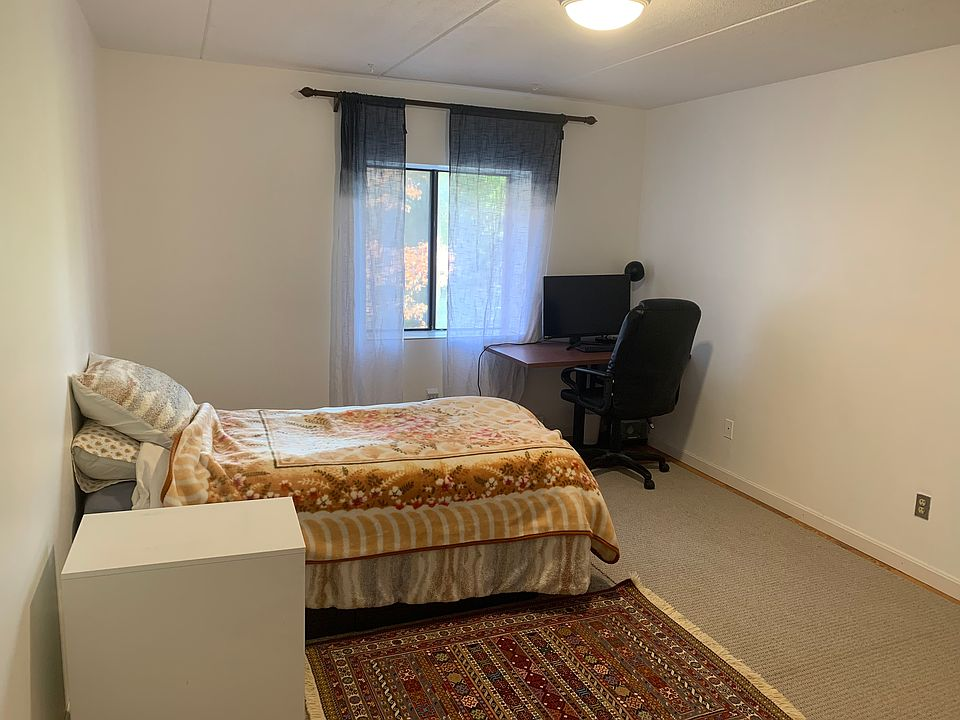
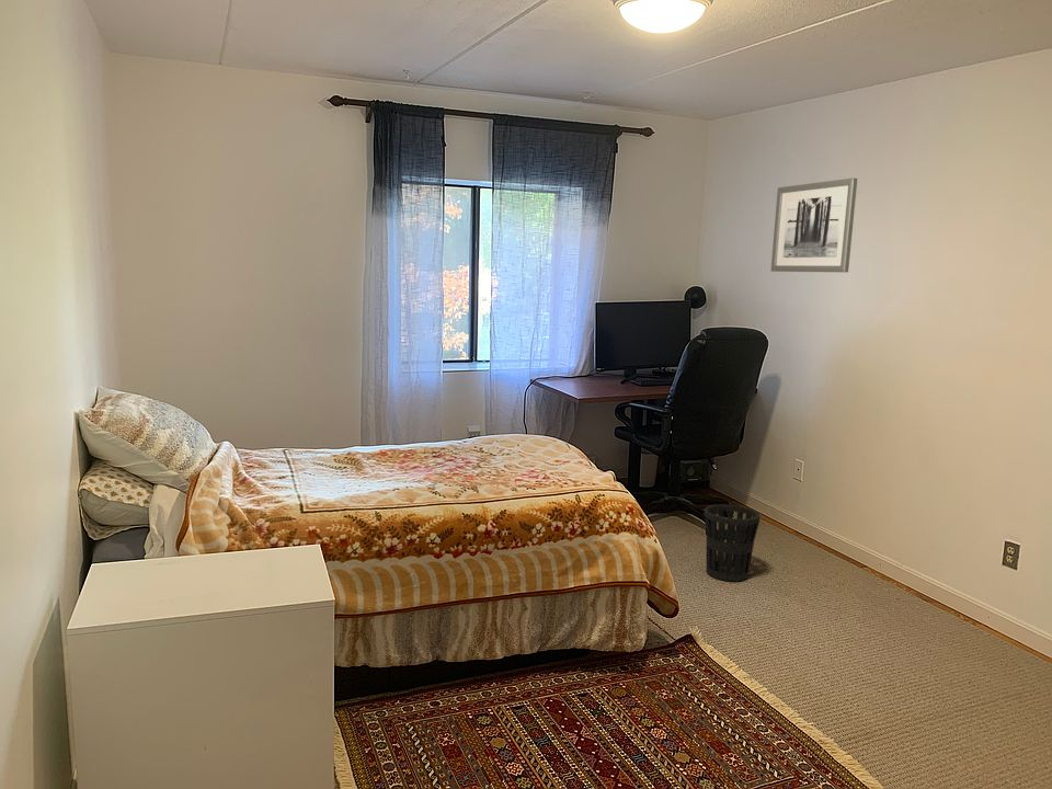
+ wastebasket (729, 542)
+ wall art (811, 227)
